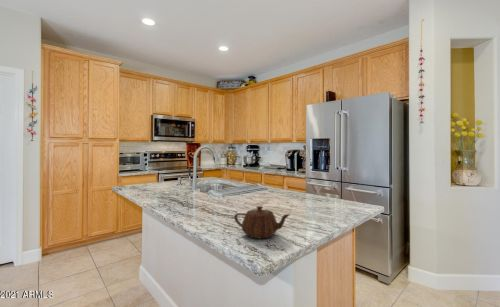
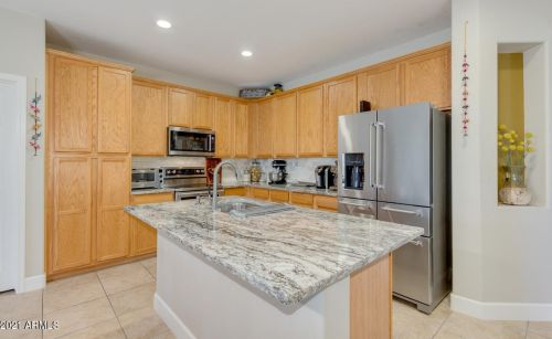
- teapot (261, 220)
